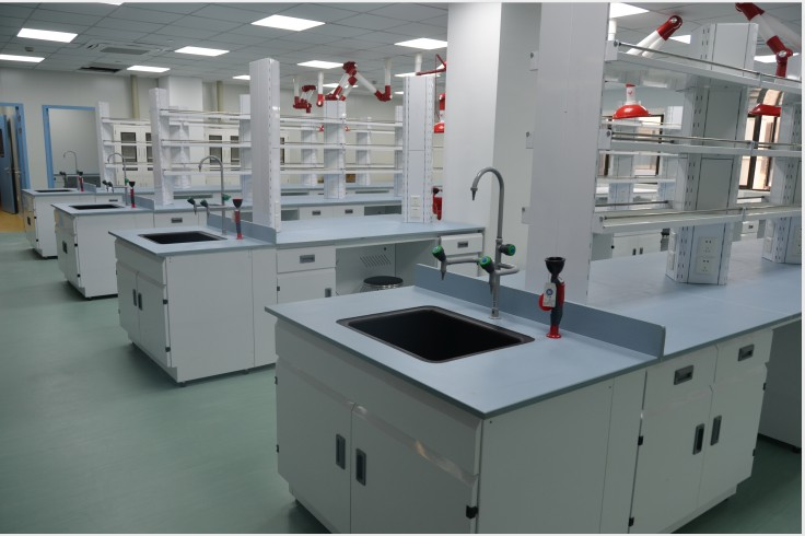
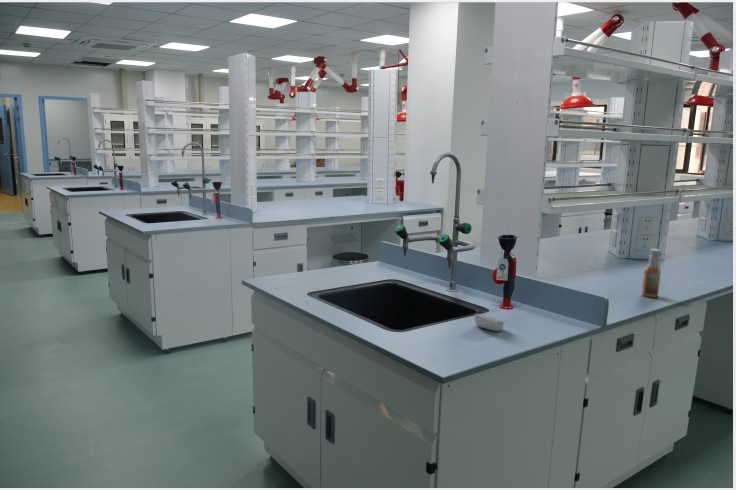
+ soap bar (488, 321)
+ spray bottle (653, 273)
